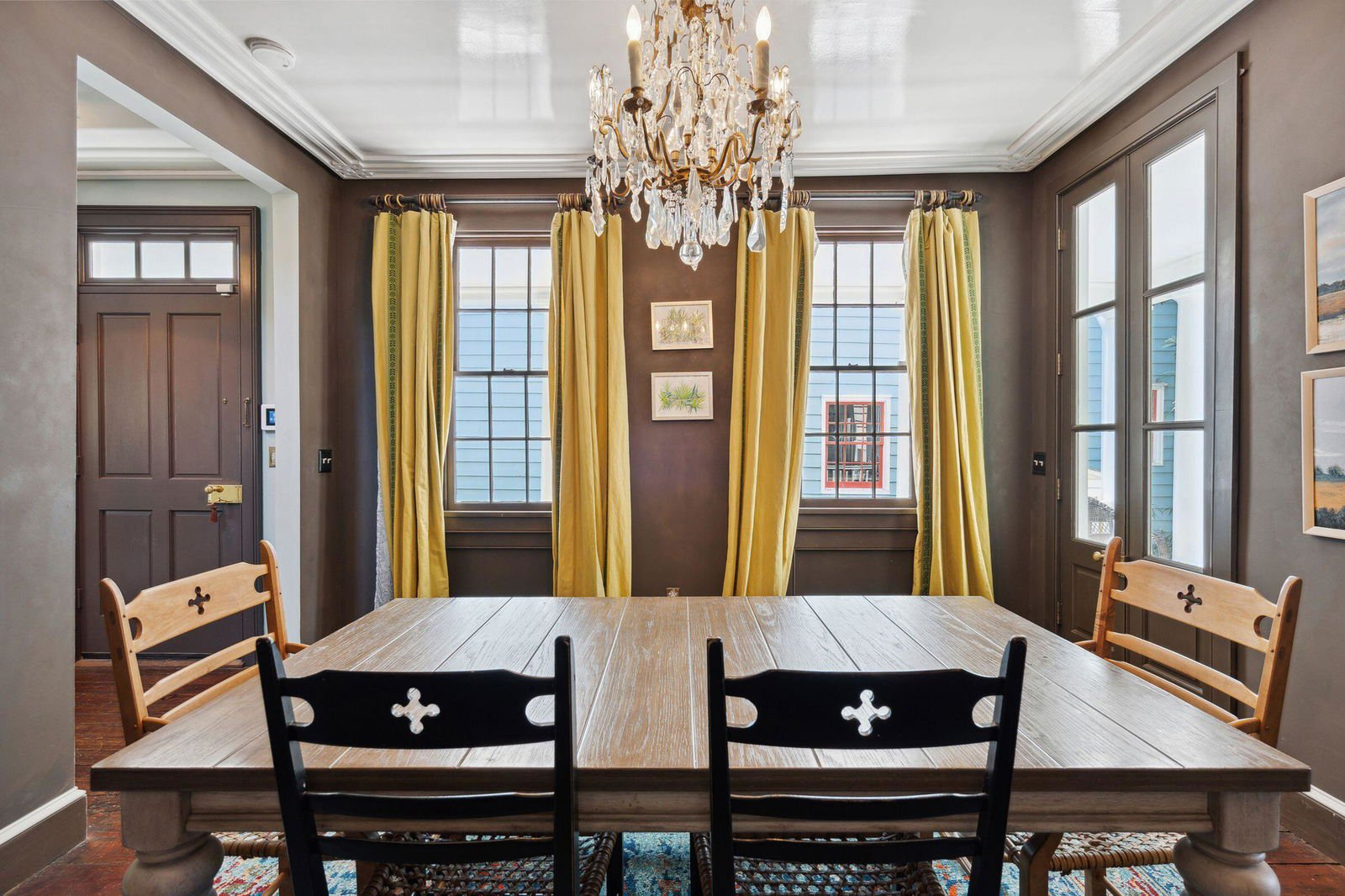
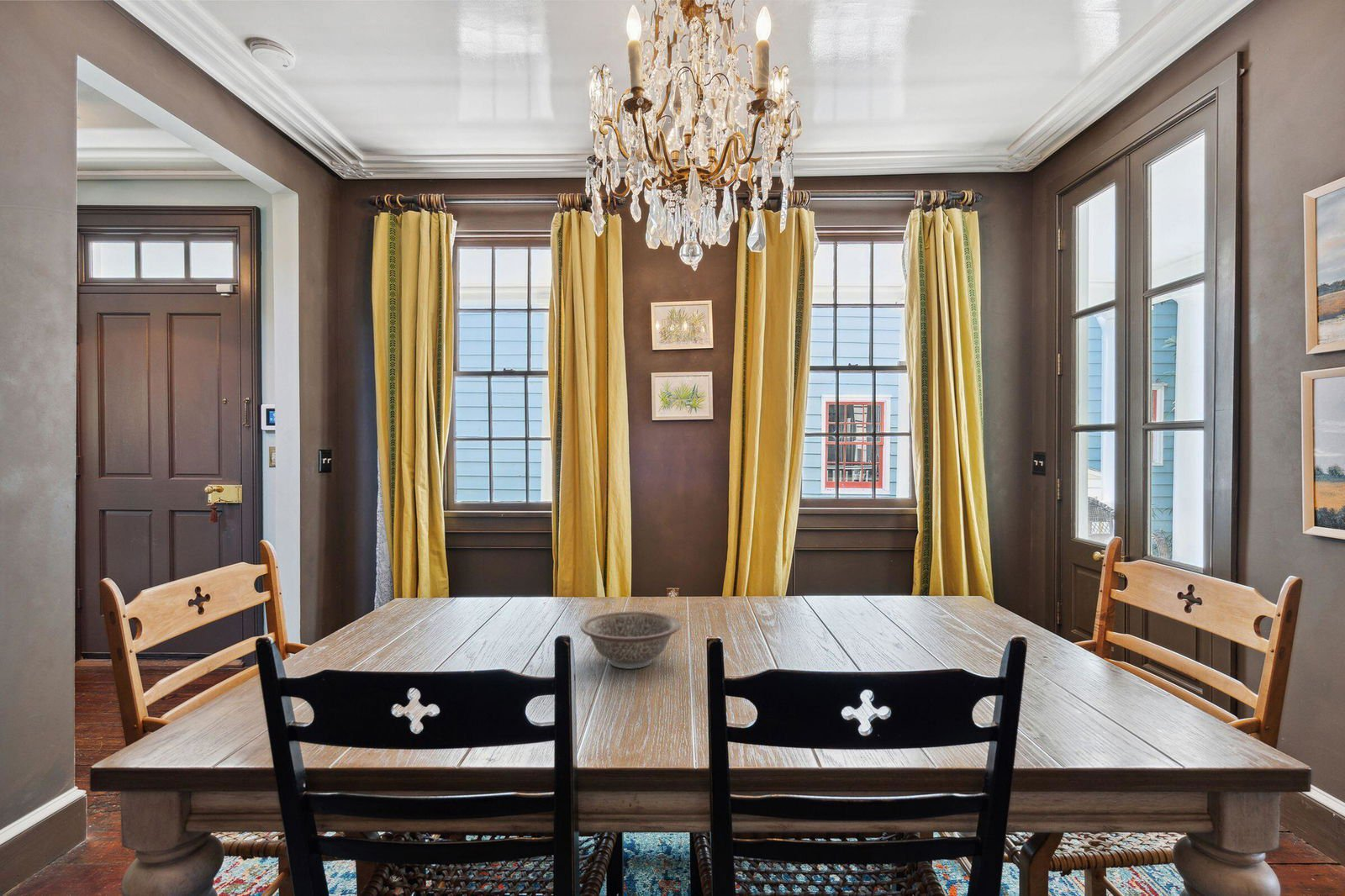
+ decorative bowl (630, 642)
